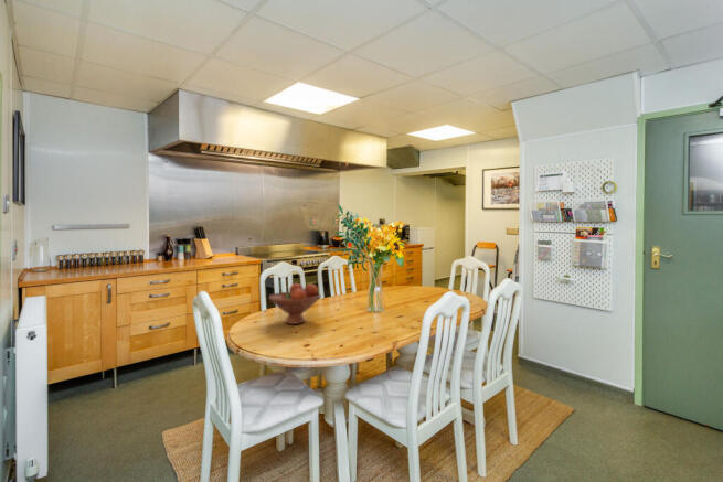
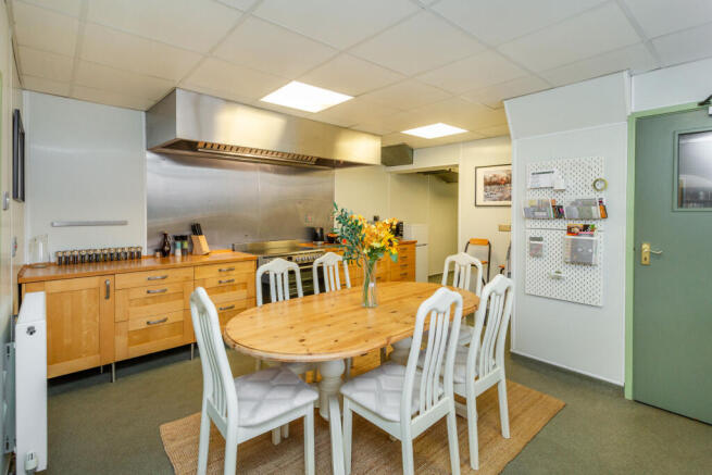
- fruit bowl (295, 303)
